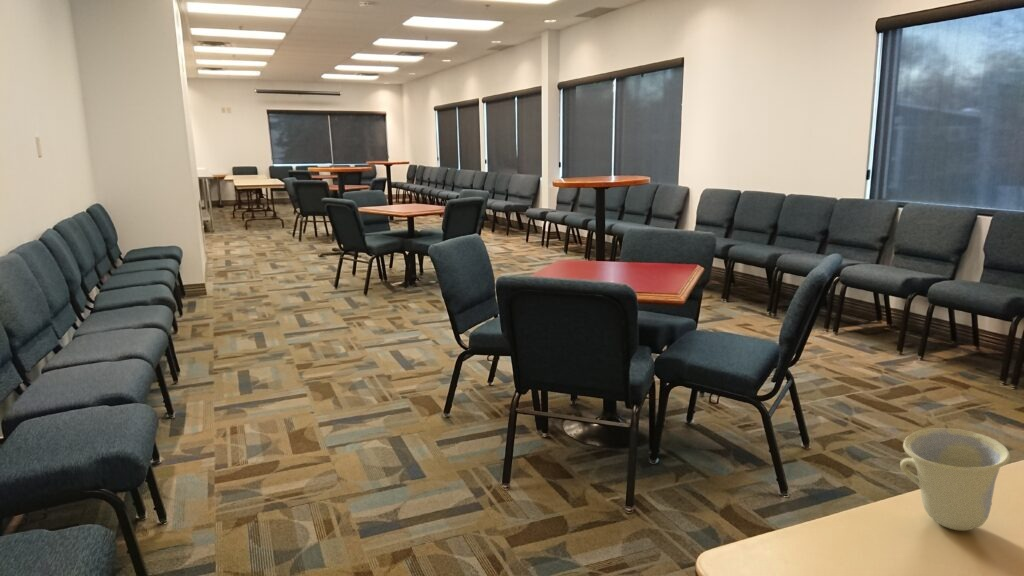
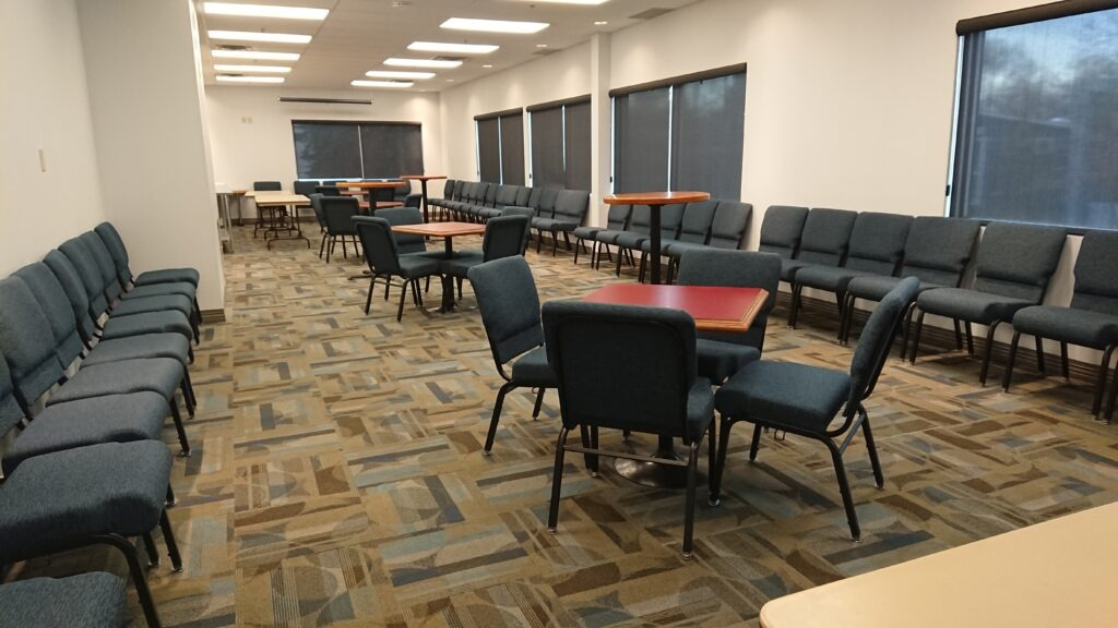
- cup (950, 482)
